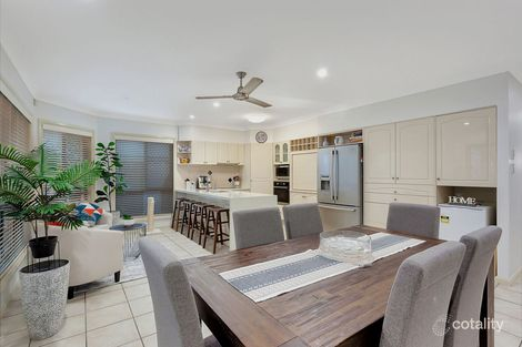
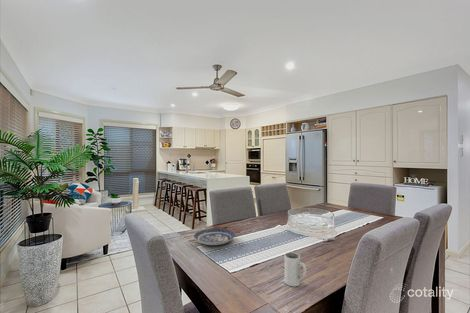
+ mug (295, 270)
+ plate (214, 237)
